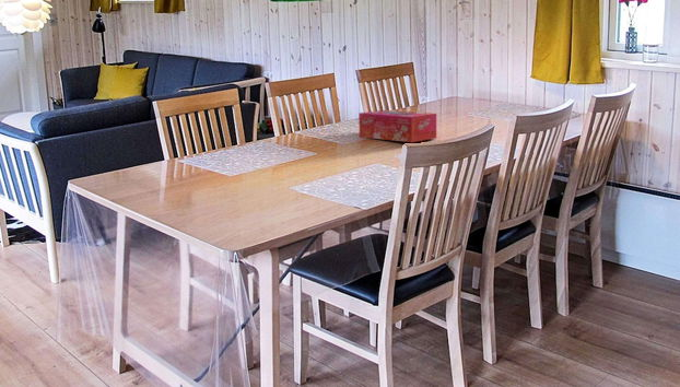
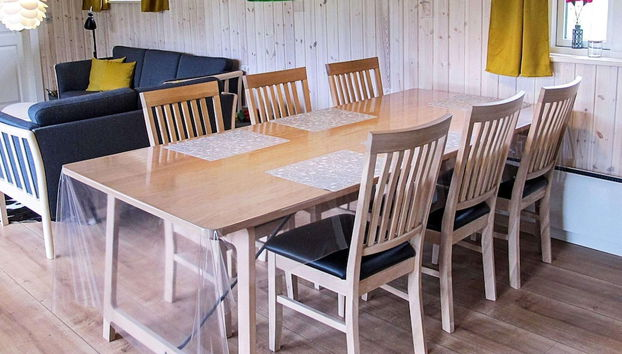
- tissue box (397, 125)
